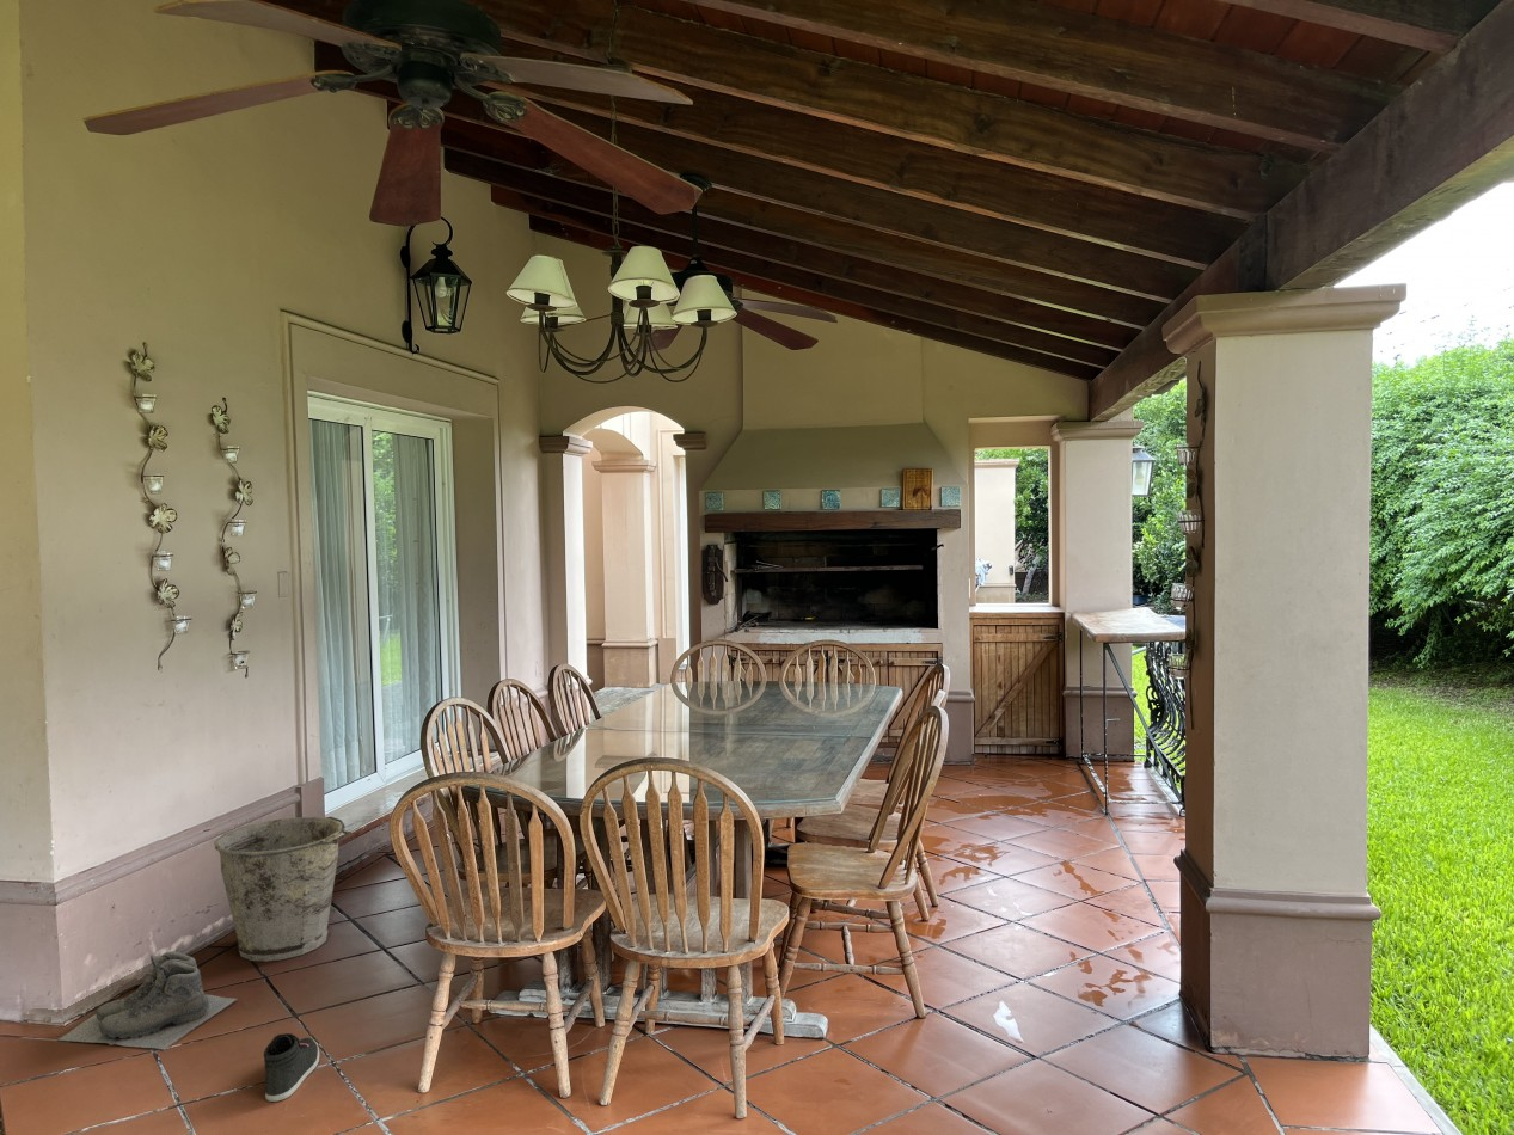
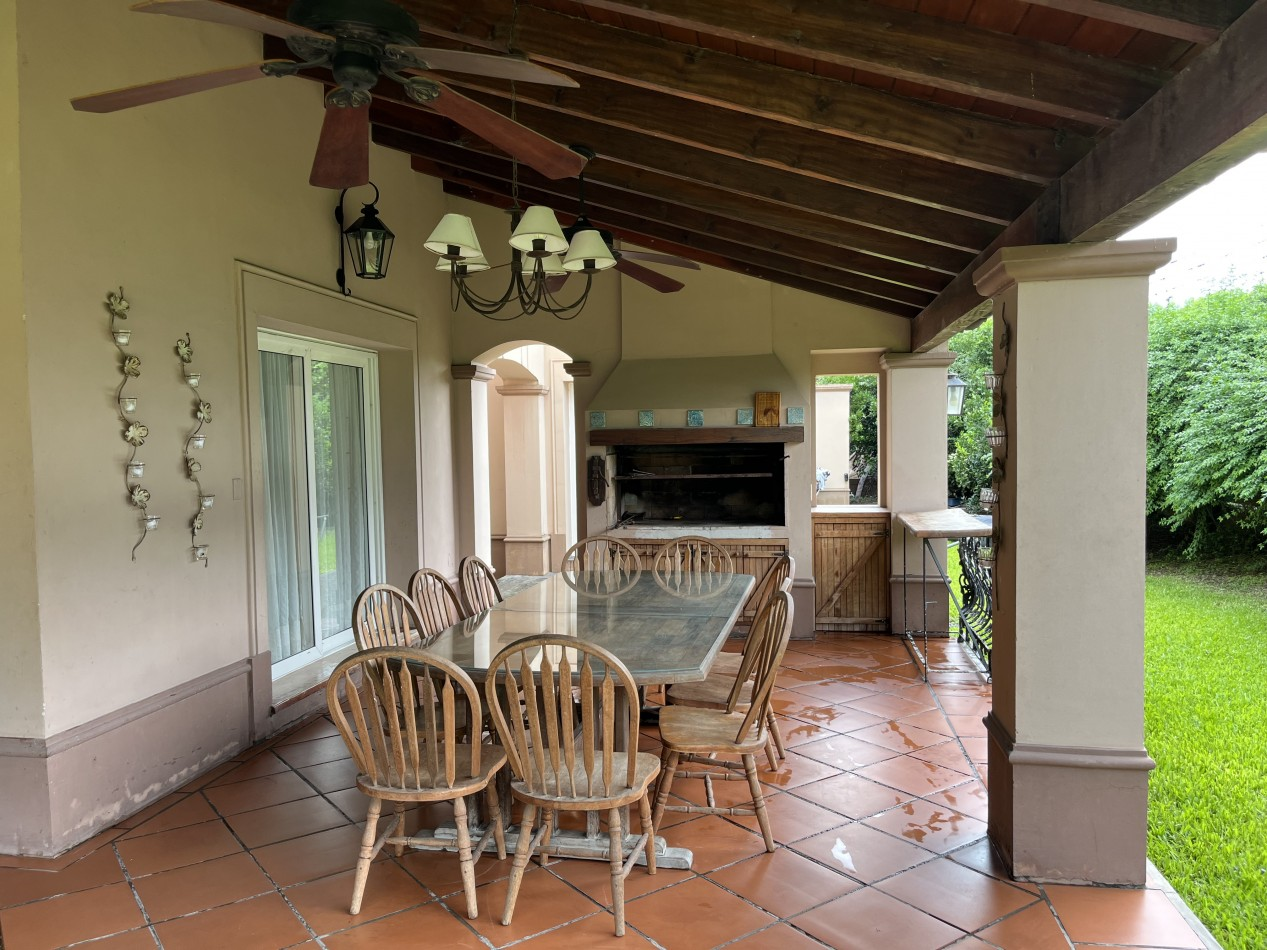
- boots (149, 988)
- bucket (287, 889)
- sneaker (293, 1050)
